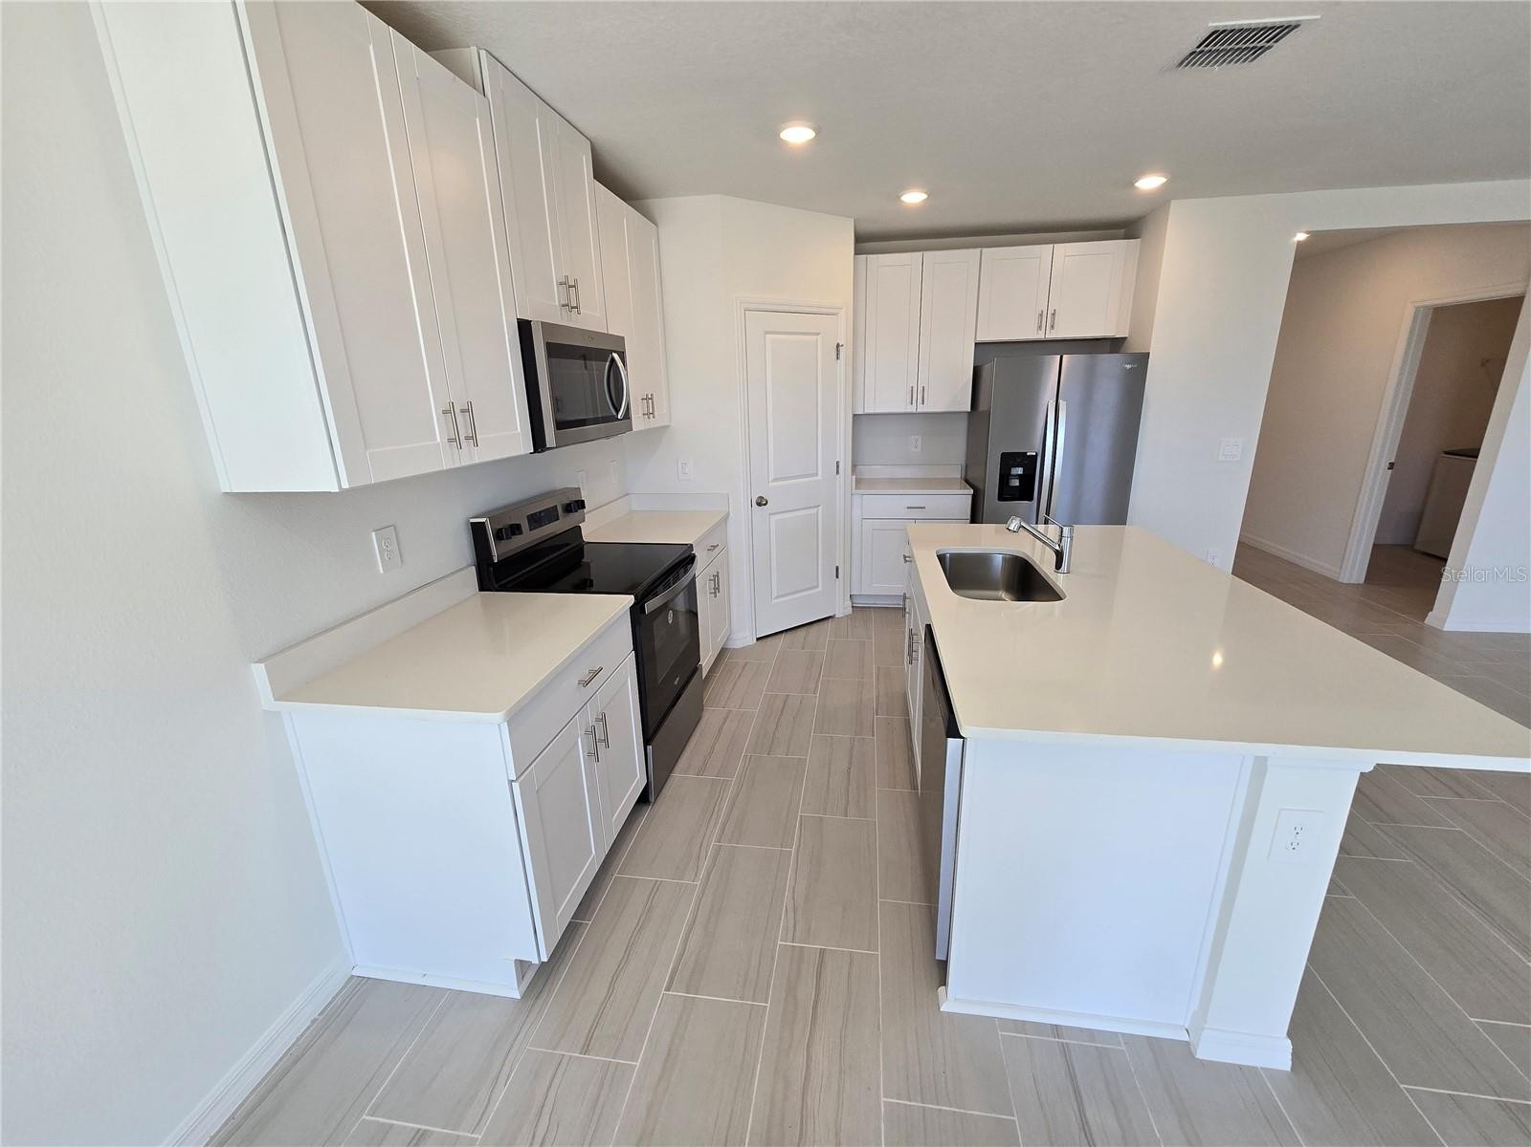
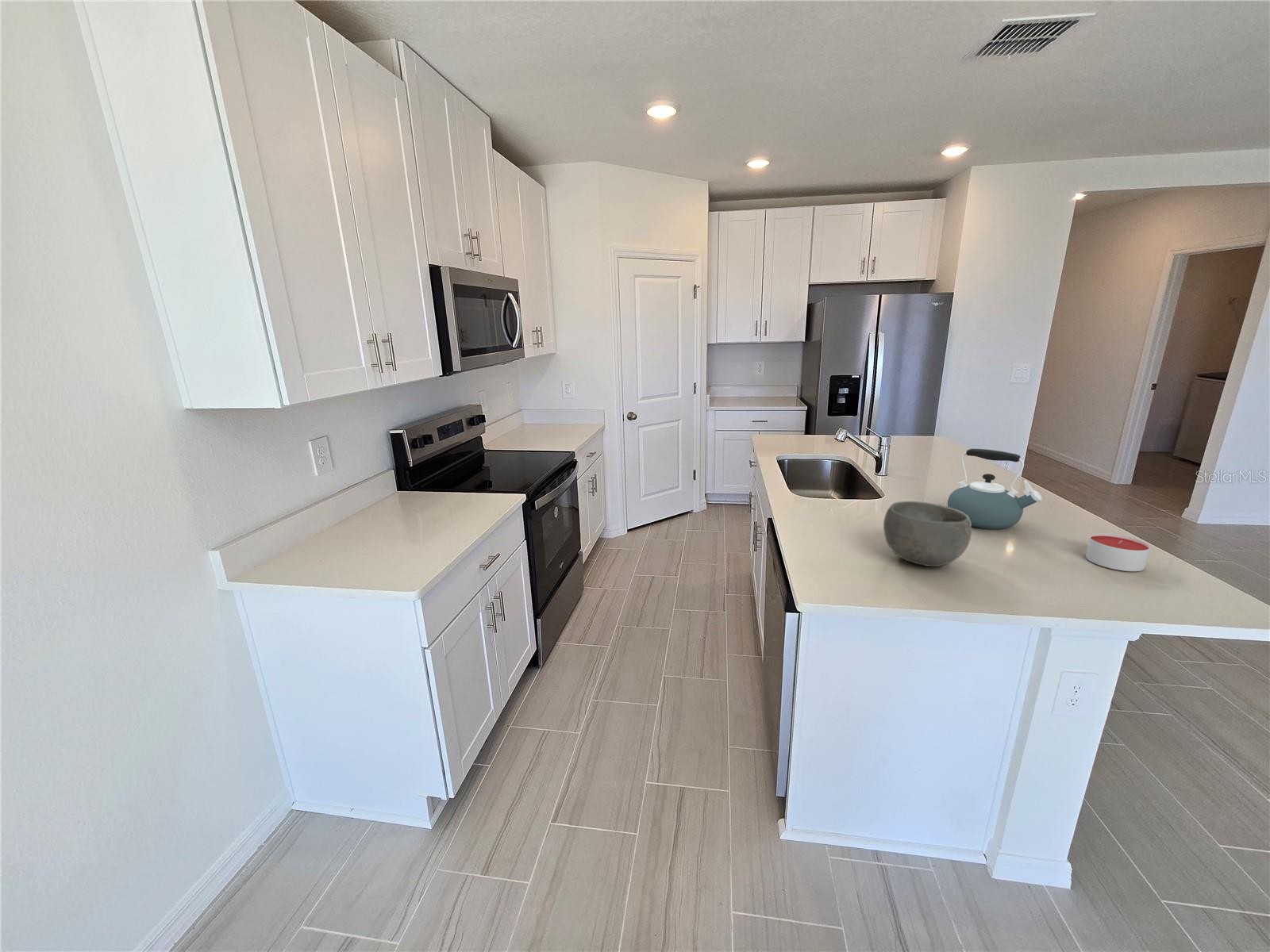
+ bowl (924, 536)
+ kettle (995, 488)
+ candle (1117, 551)
